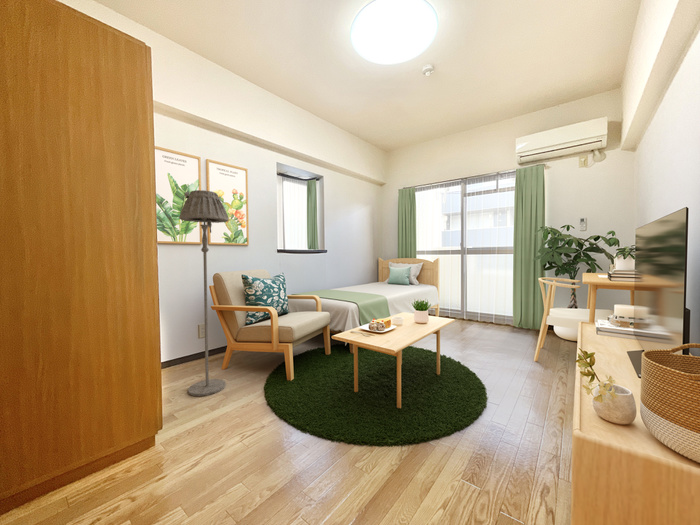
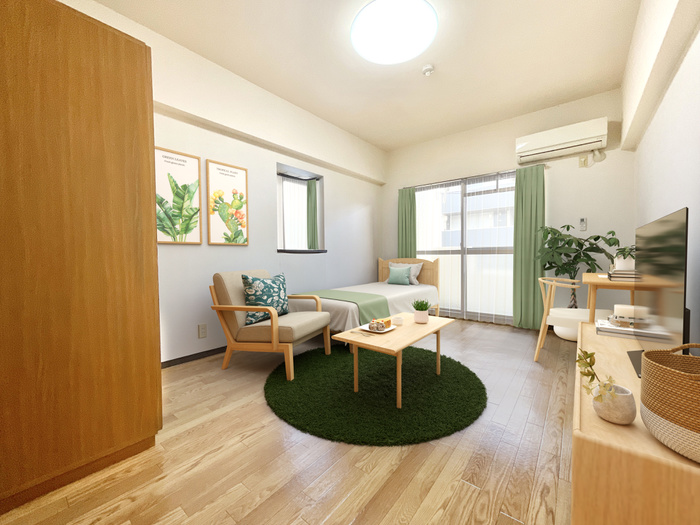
- floor lamp (205, 291)
